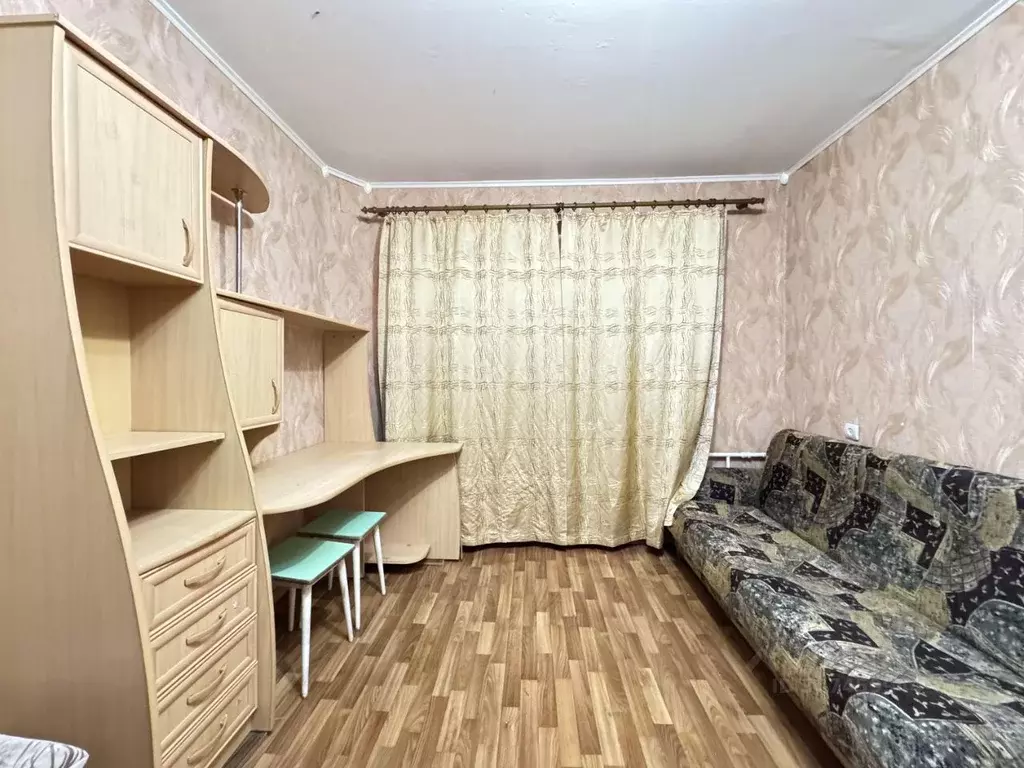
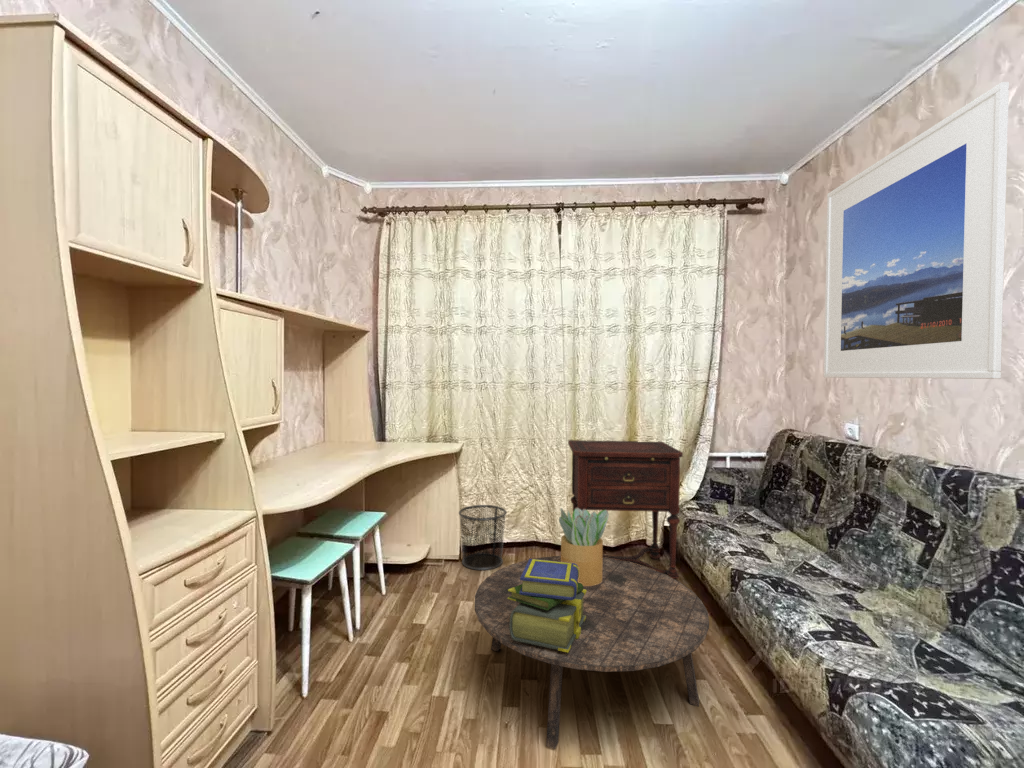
+ waste bin (482, 536)
+ potted plant (584, 543)
+ side table (620, 508)
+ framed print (894, 265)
+ stack of books (548, 597)
+ coffee table (586, 635)
